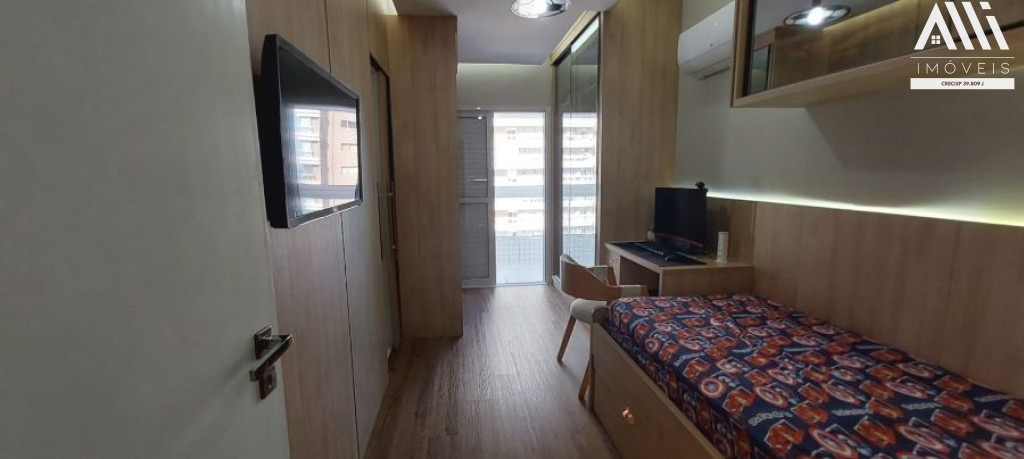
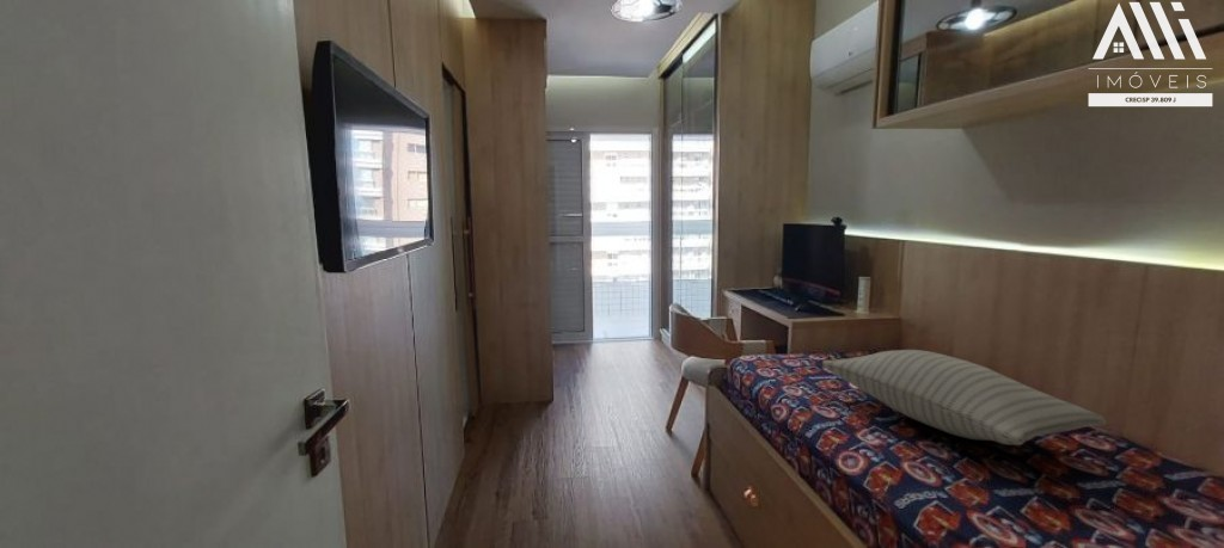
+ pillow (941, 390)
